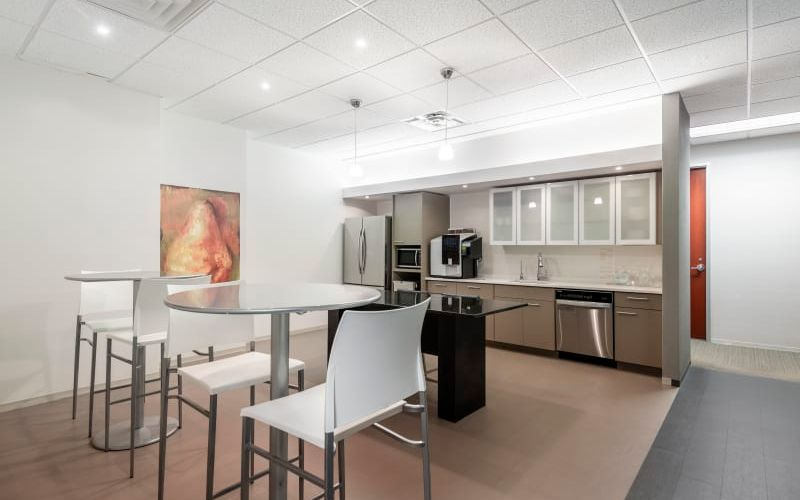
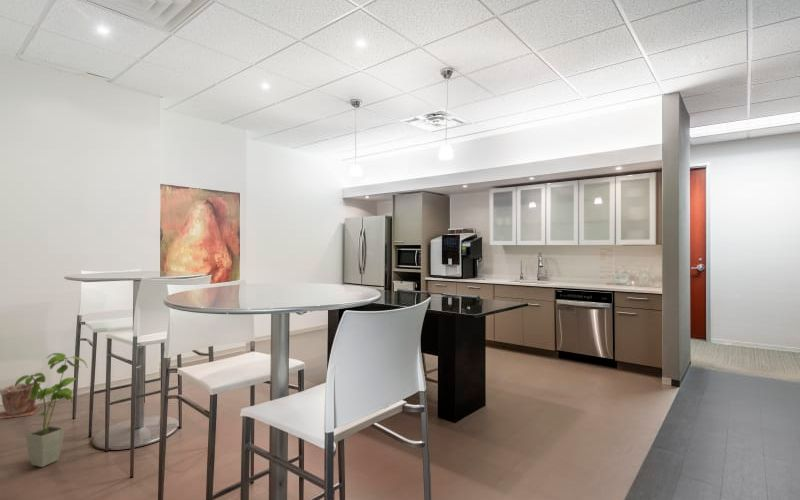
+ plant pot (20, 398)
+ house plant (54, 405)
